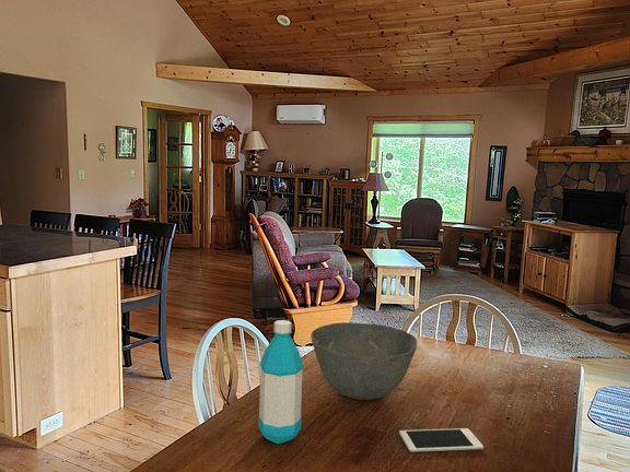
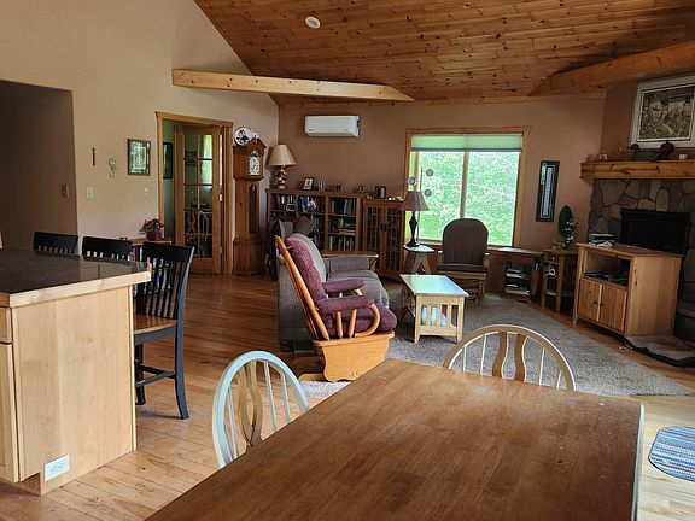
- water bottle (281, 379)
- cell phone (440, 439)
- bowl (362, 365)
